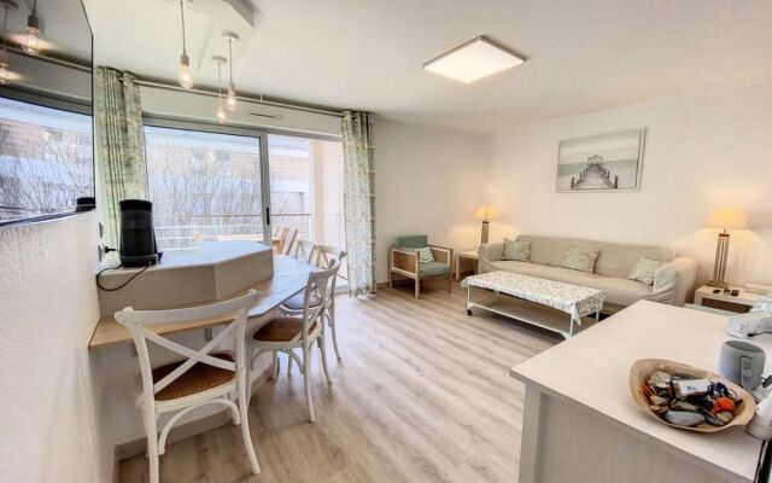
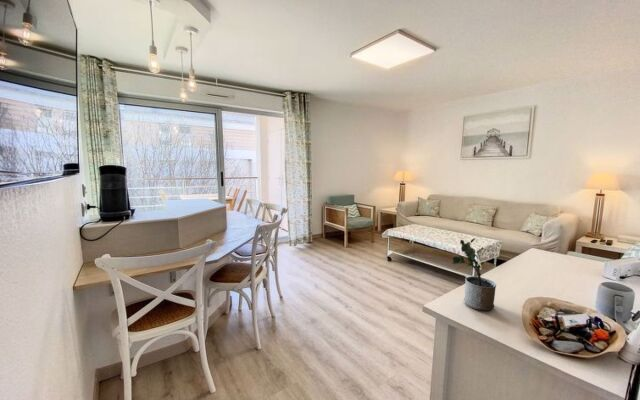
+ potted plant (476, 271)
